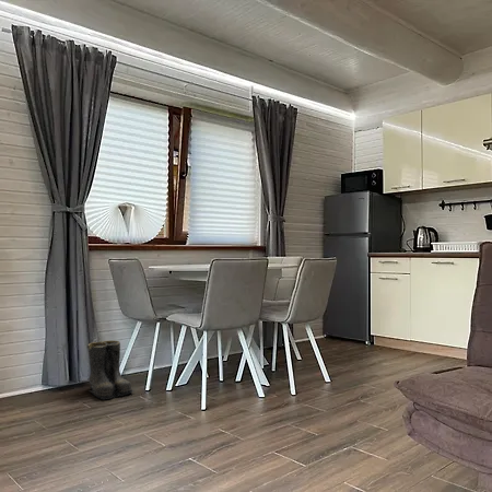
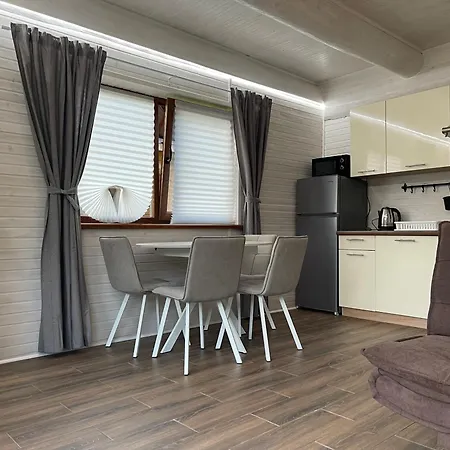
- boots (108, 367)
